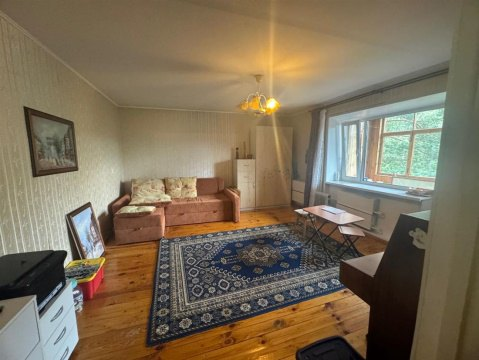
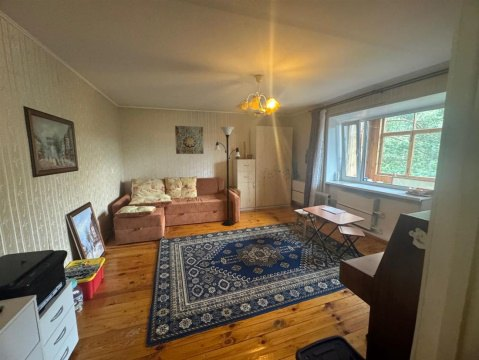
+ wall art (189, 140)
+ floor lamp (227, 176)
